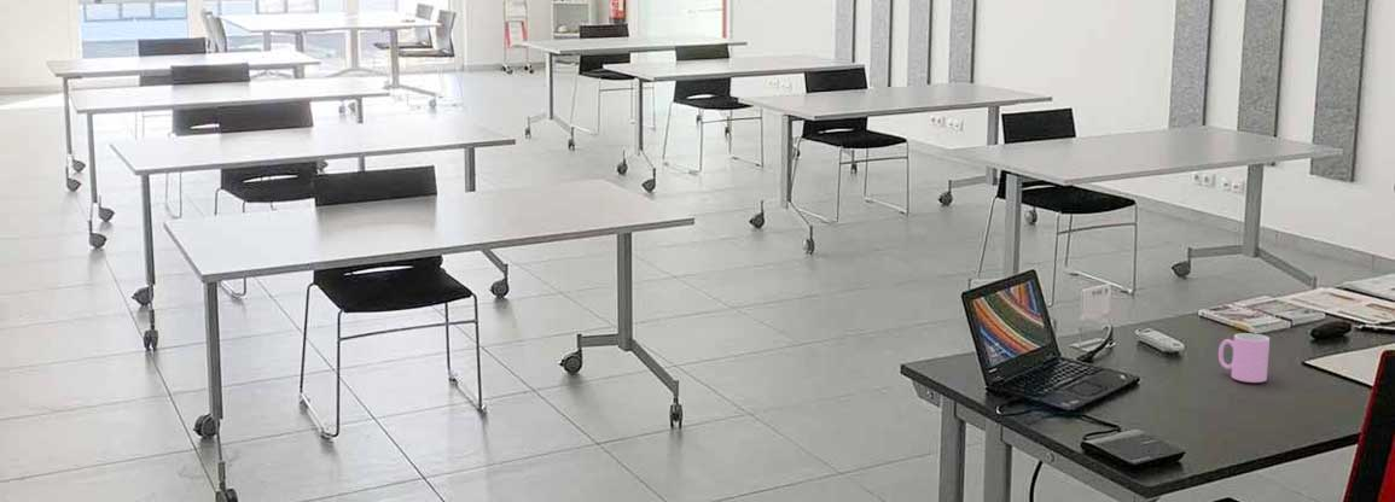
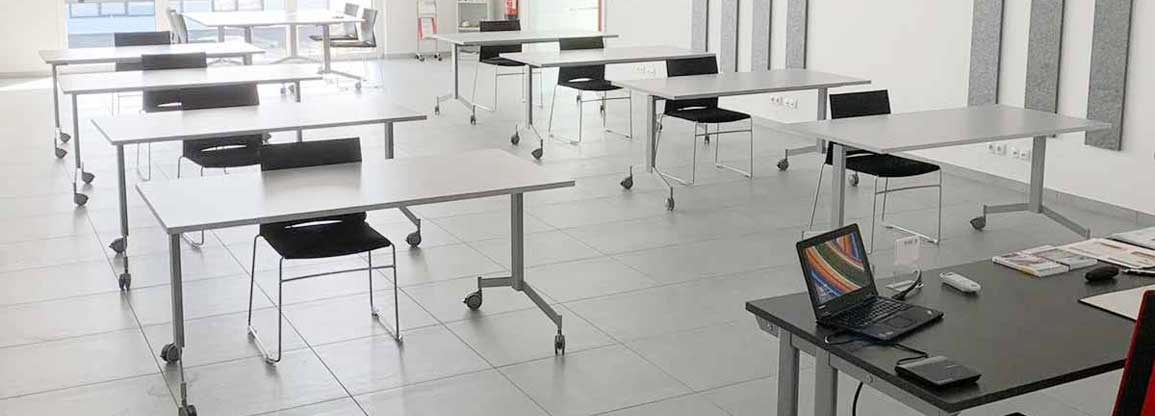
- cup (1242, 356)
